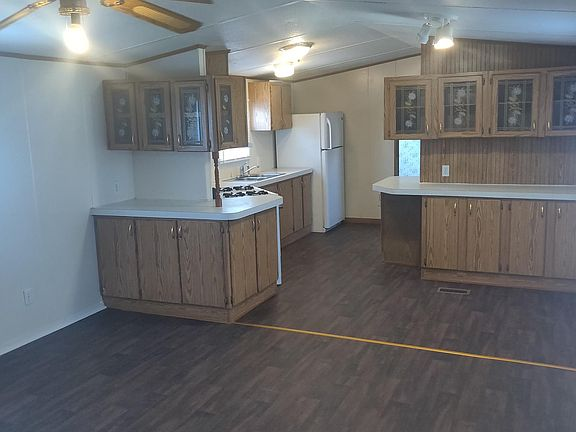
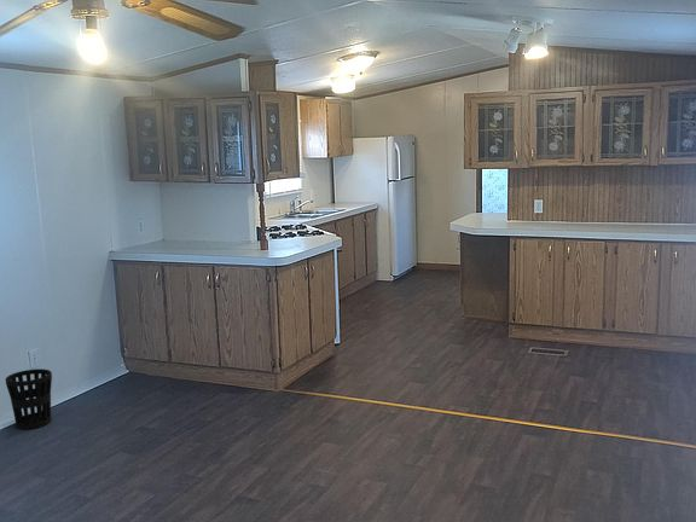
+ wastebasket (30, 399)
